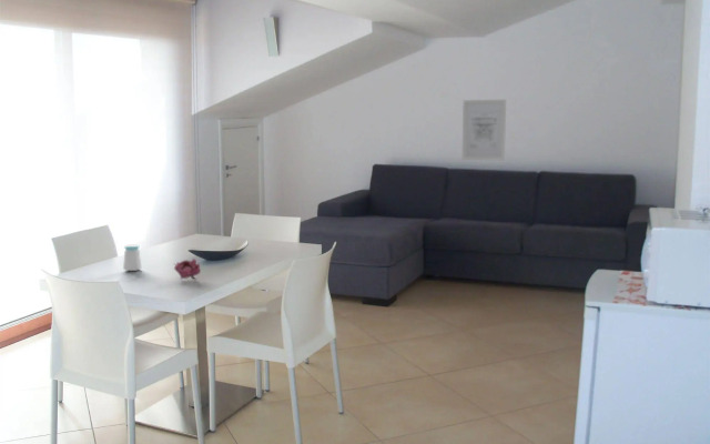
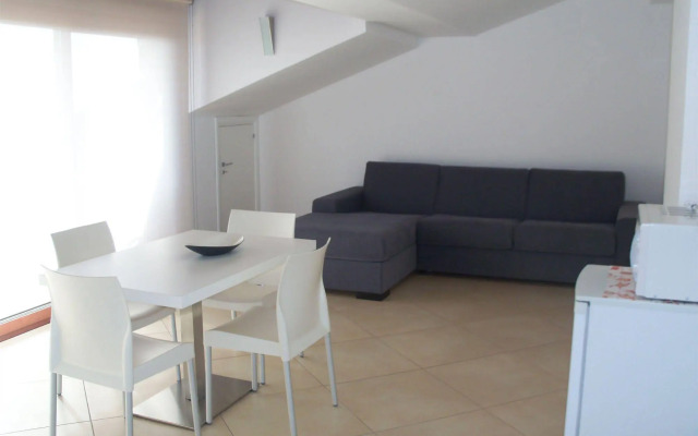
- salt shaker (132, 256)
- wall art (484, 130)
- flower (186, 270)
